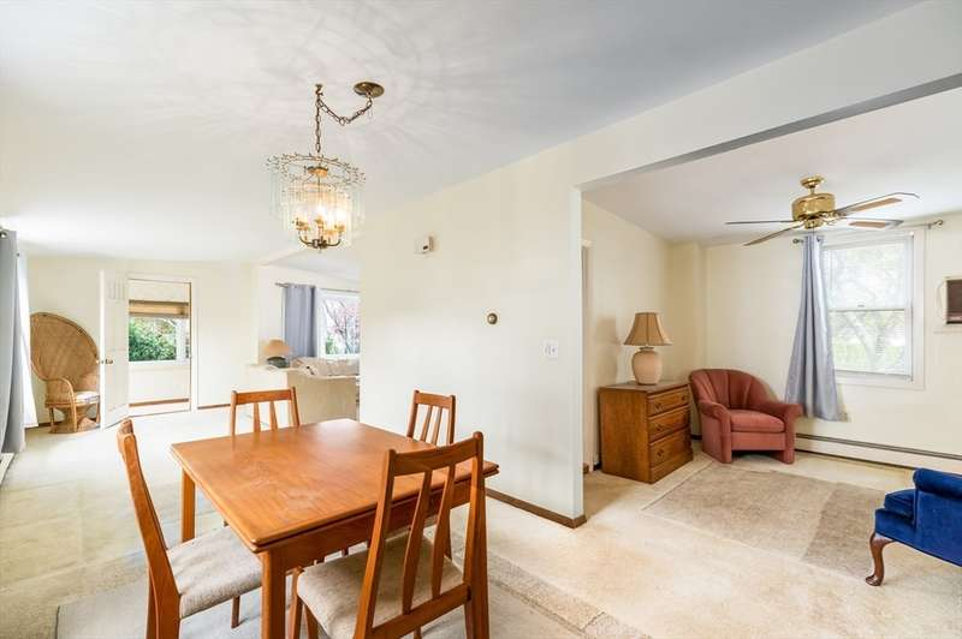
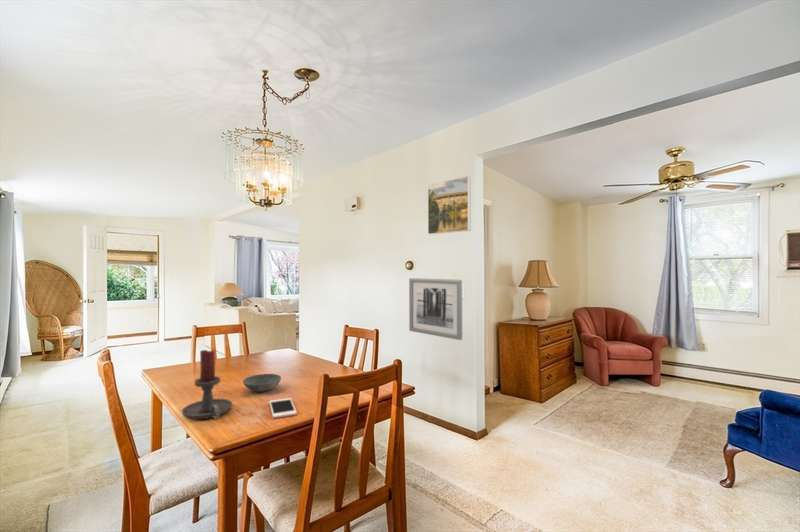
+ wall art (433, 307)
+ bowl (262, 383)
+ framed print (448, 206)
+ cell phone (282, 407)
+ candle holder (209, 382)
